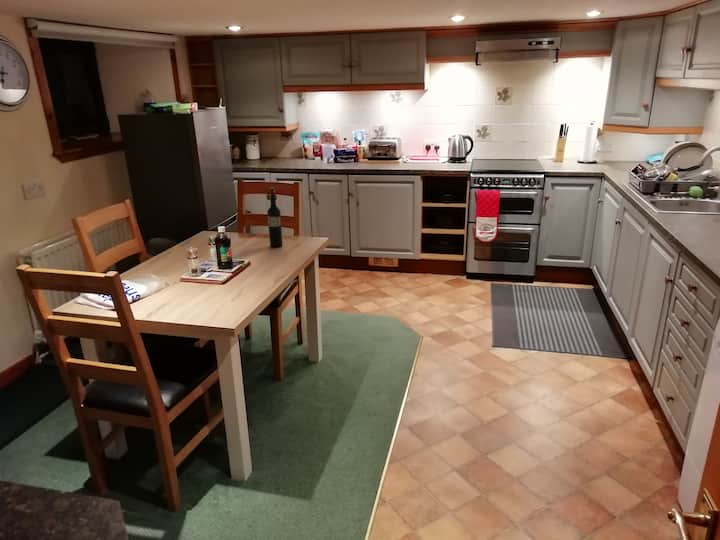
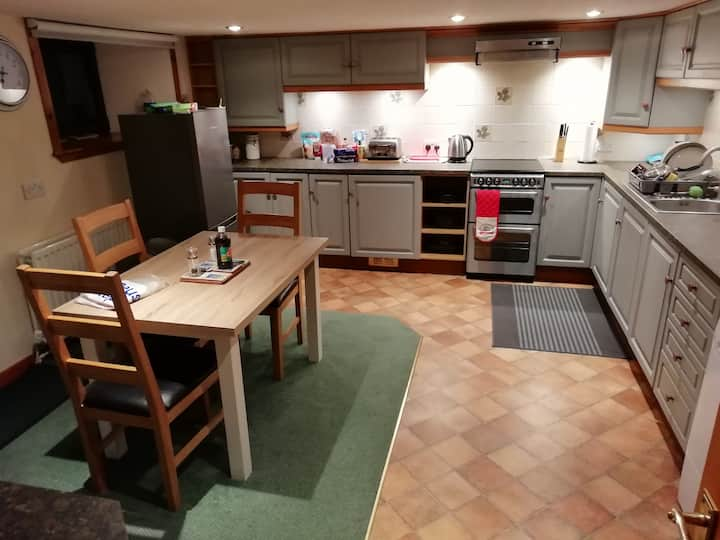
- wine bottle (274, 217)
